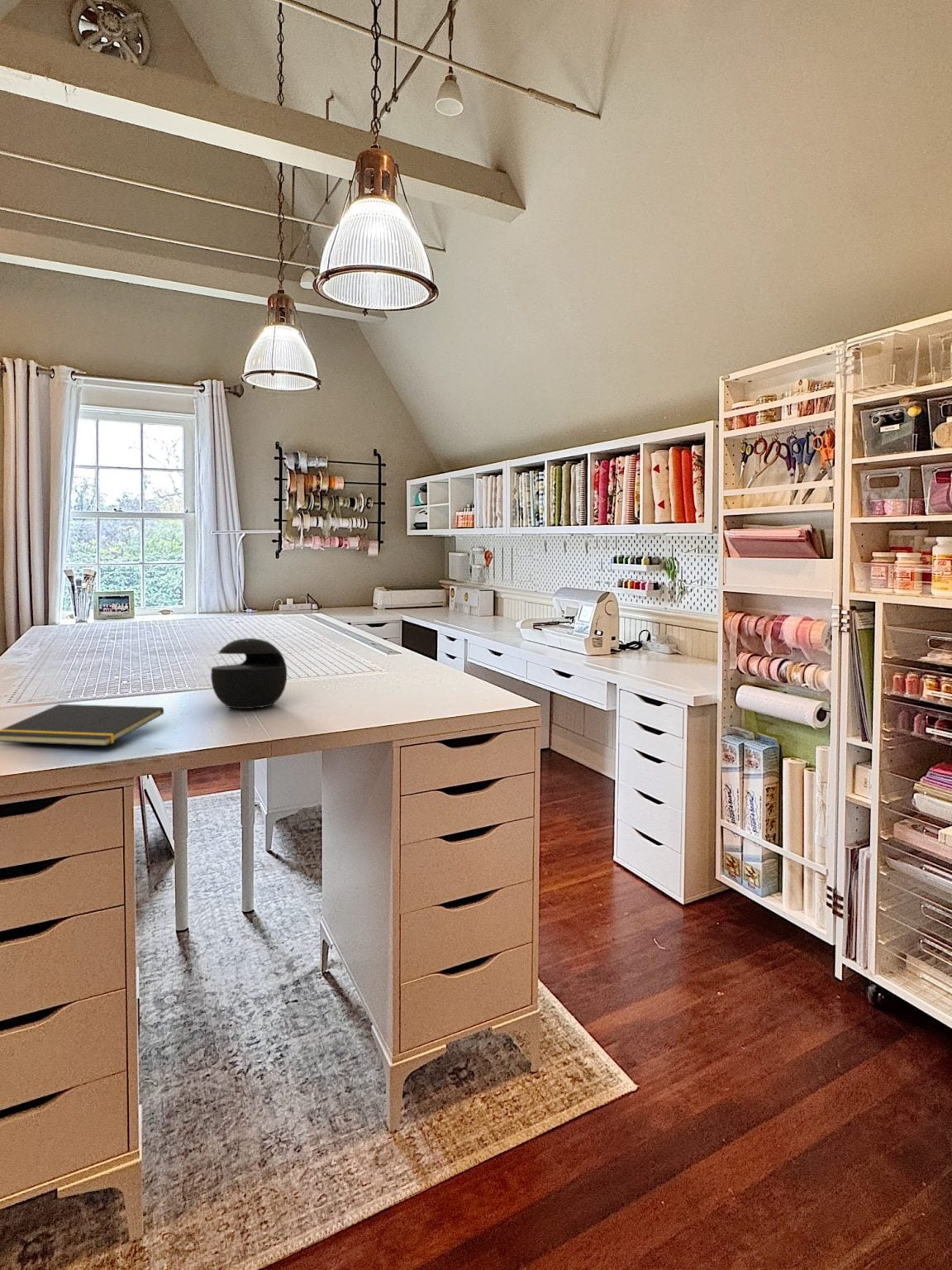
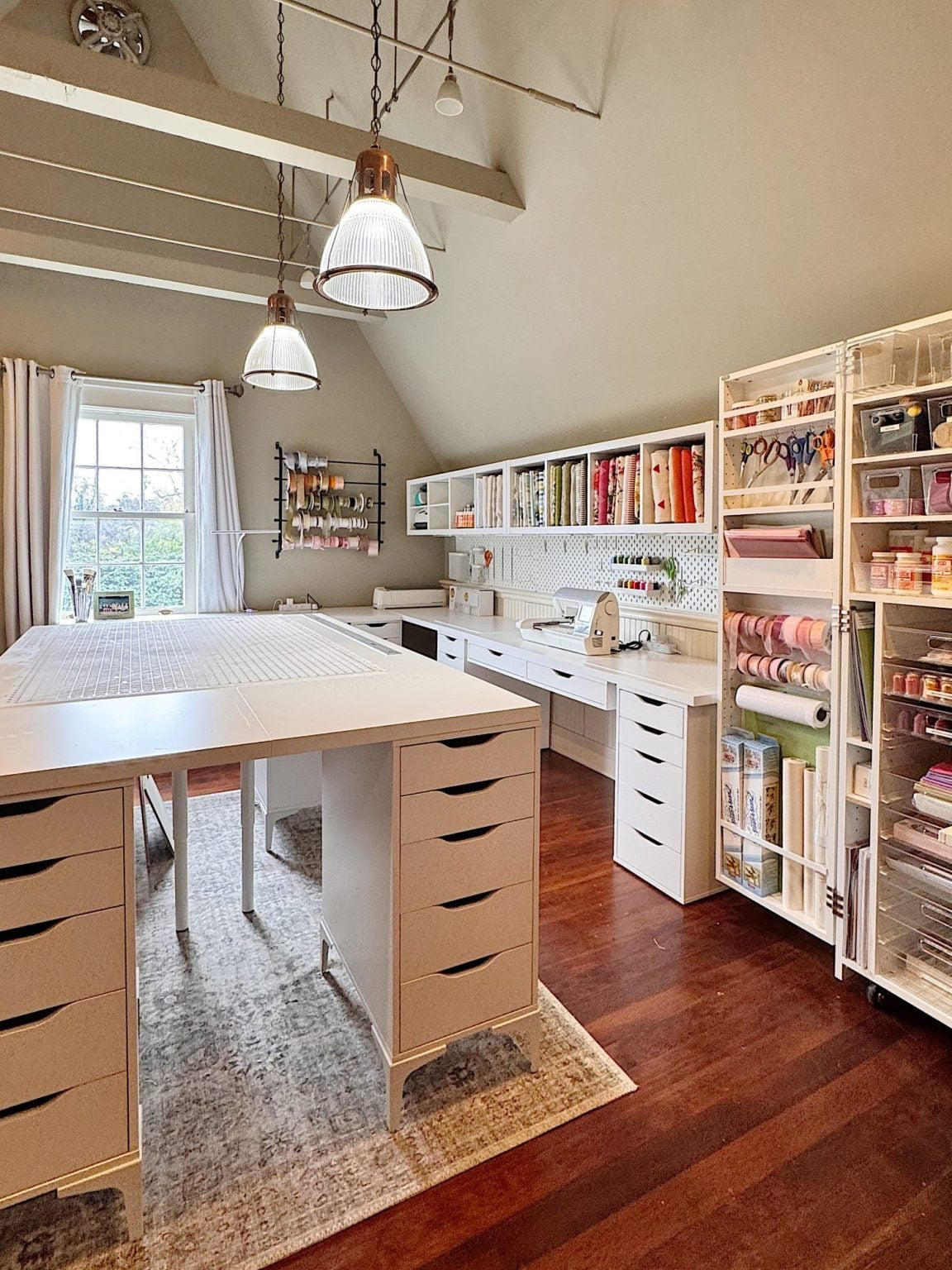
- speaker (250, 672)
- notepad (81, 723)
